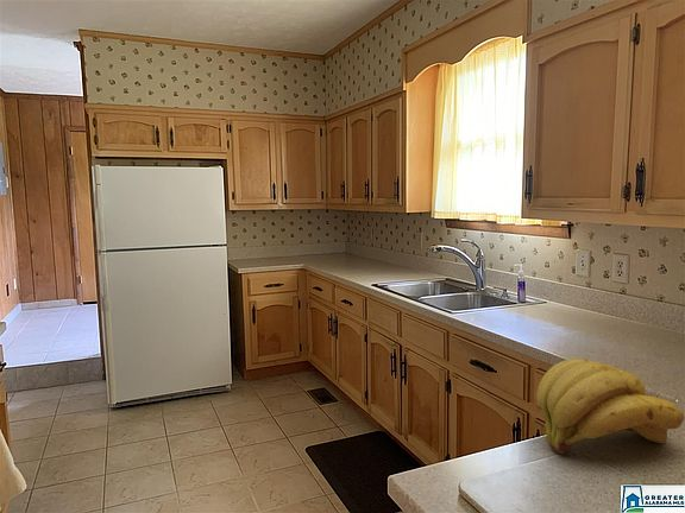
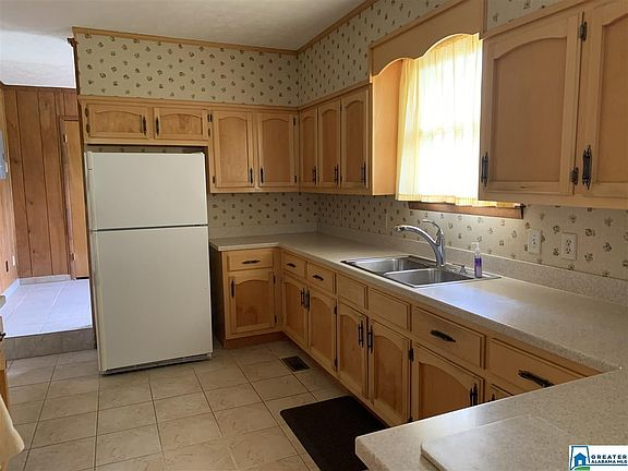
- banana bunch (608, 405)
